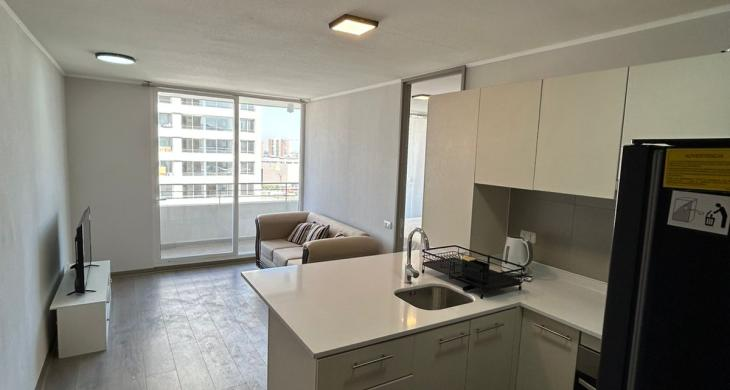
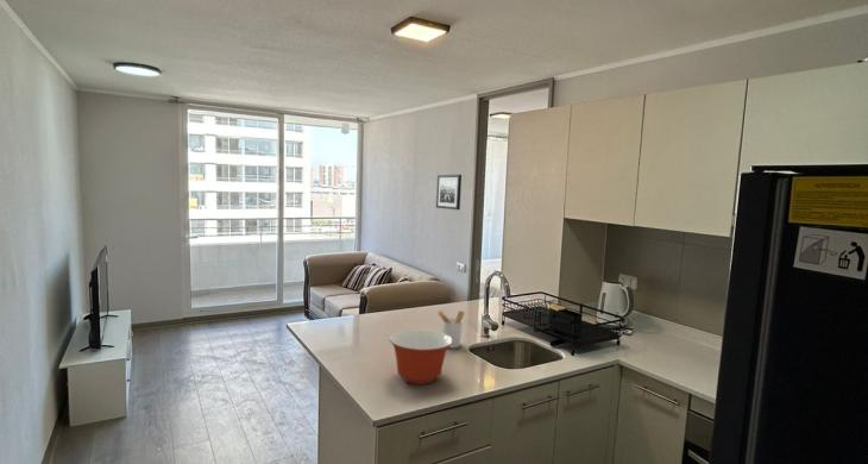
+ mixing bowl (420, 358)
+ utensil holder (448, 327)
+ wall art (448, 192)
